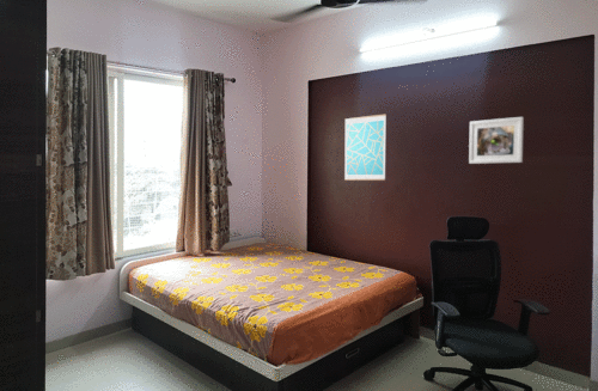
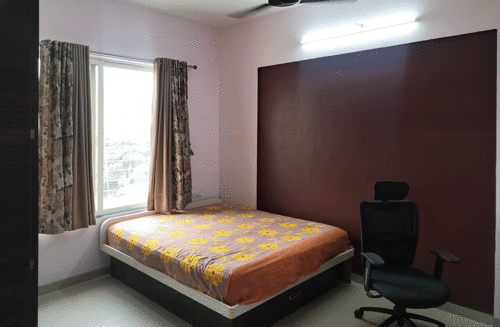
- wall art (364, 148)
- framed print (495, 141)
